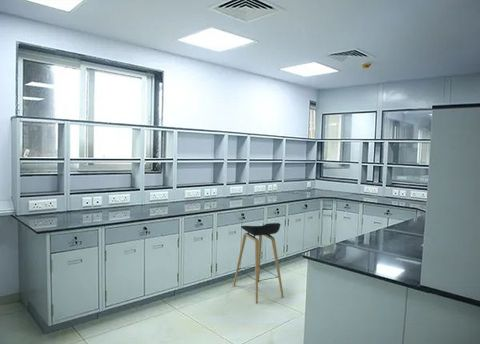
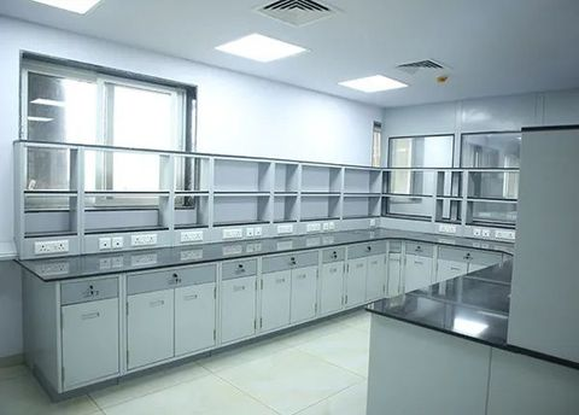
- stool (258, 256)
